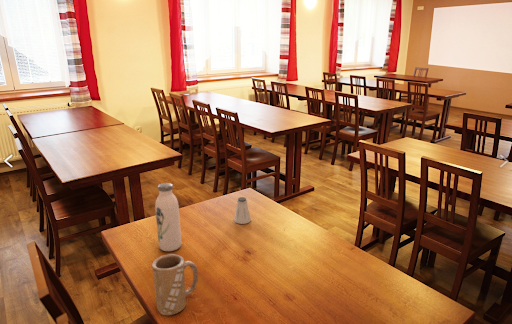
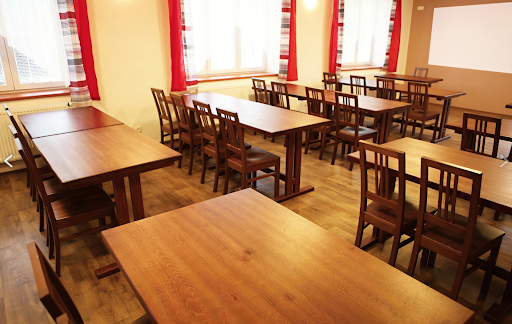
- water bottle (167, 216)
- saltshaker (242, 209)
- mug (174, 280)
